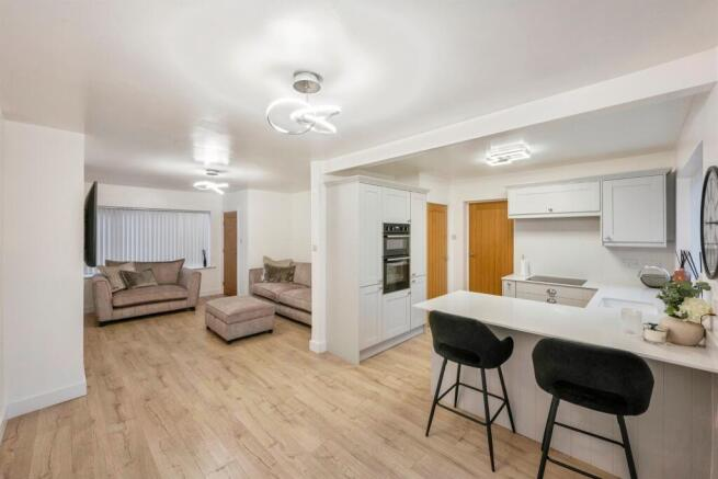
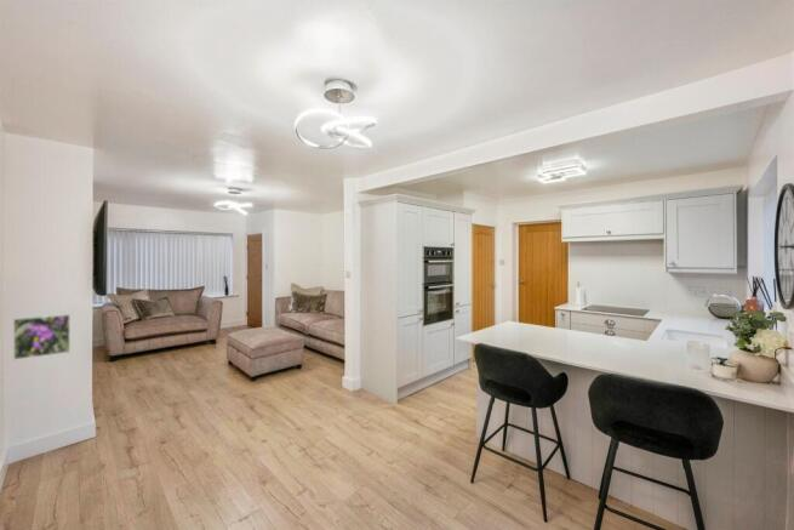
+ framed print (42, 336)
